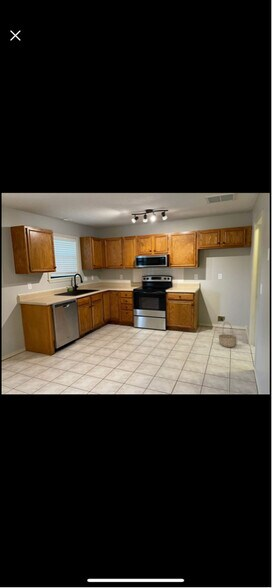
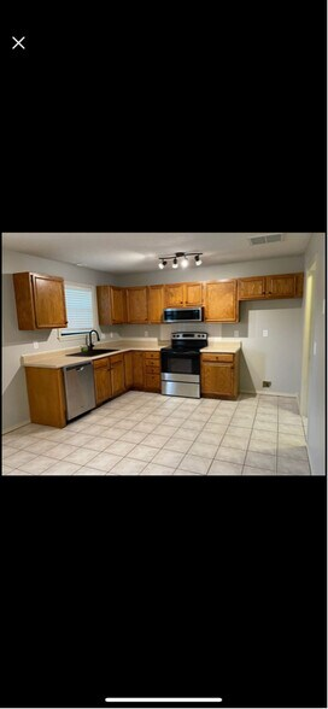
- basket (227, 334)
